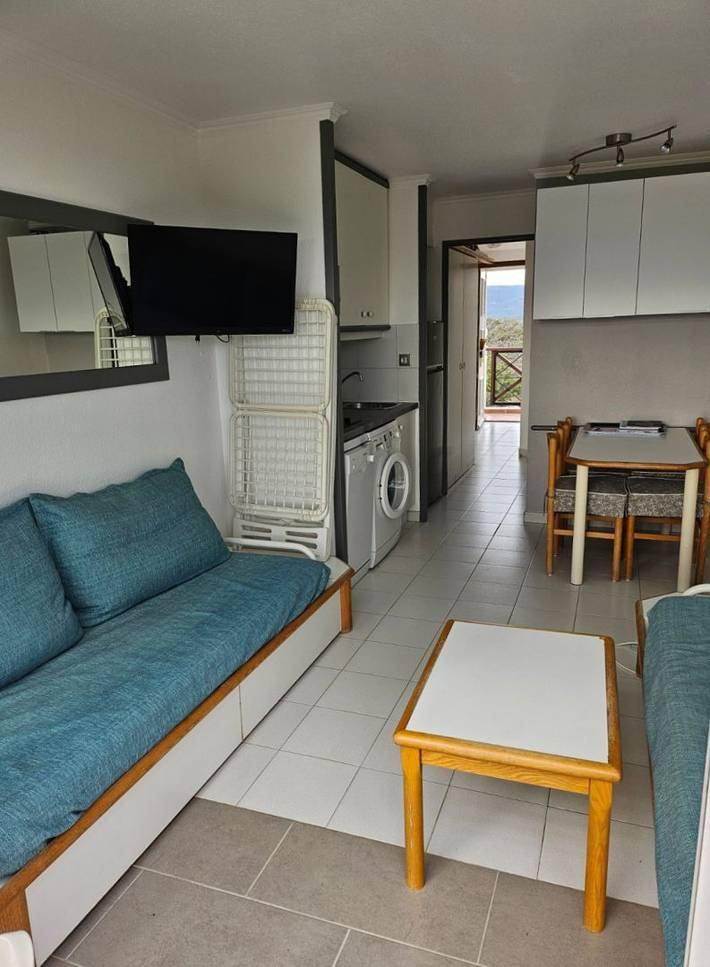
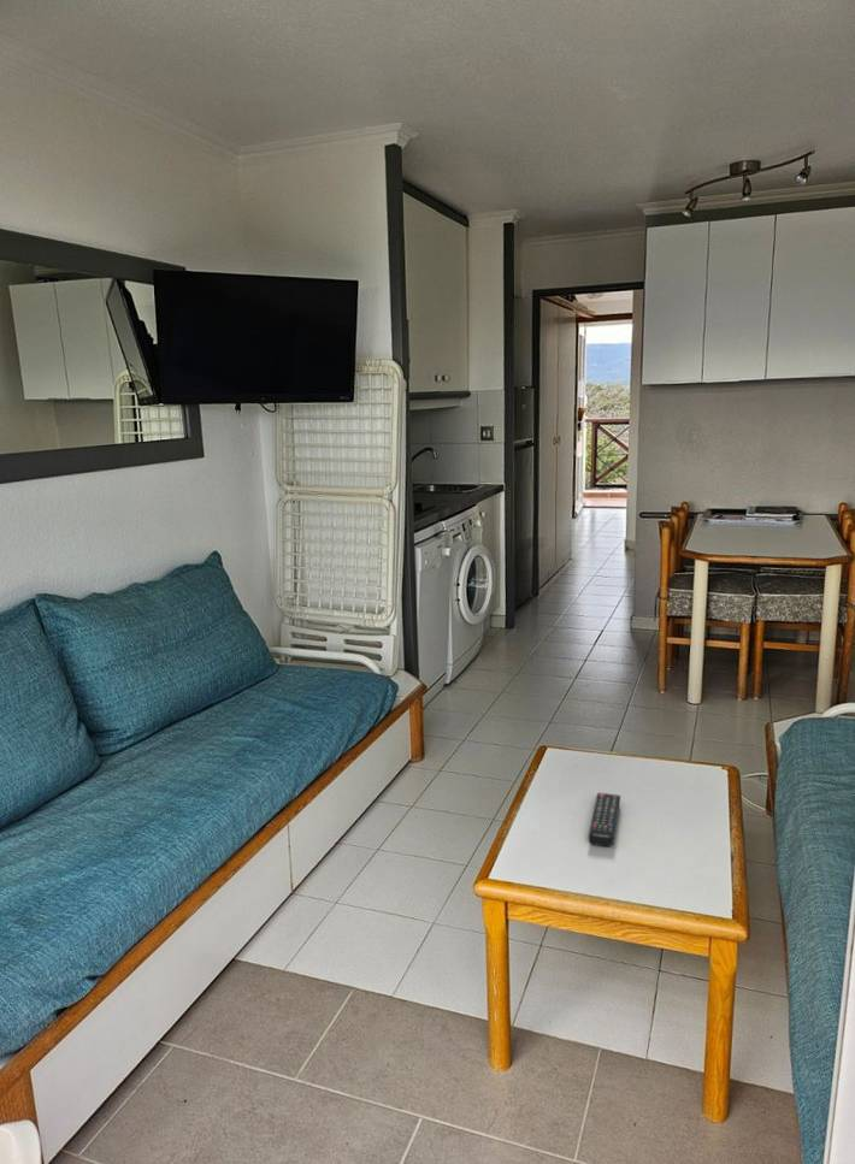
+ remote control (605, 817)
